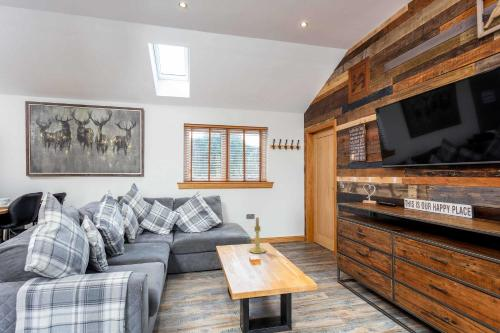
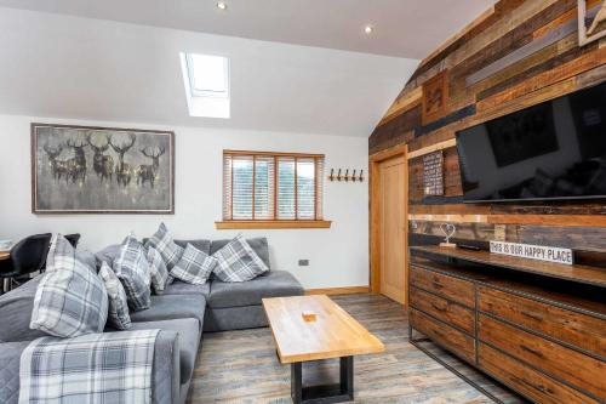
- candle holder (257, 233)
